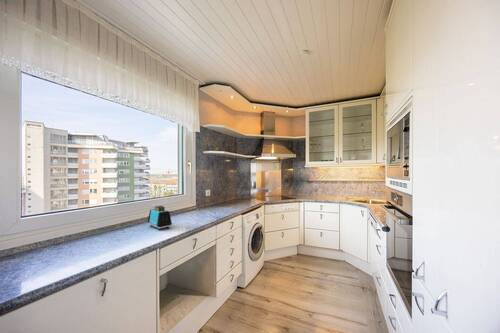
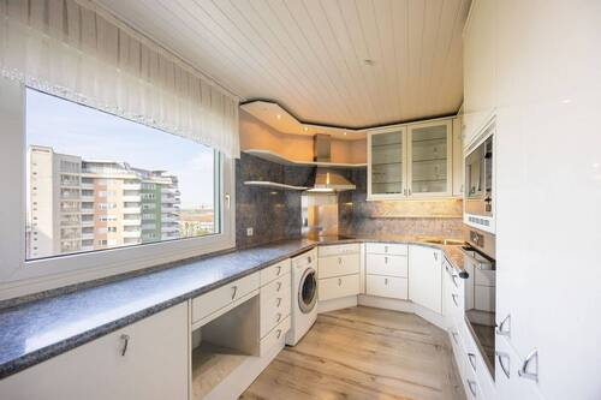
- toaster (159, 216)
